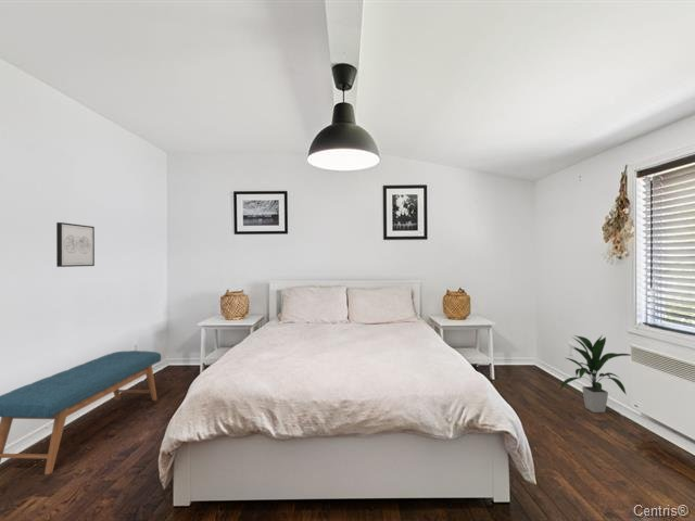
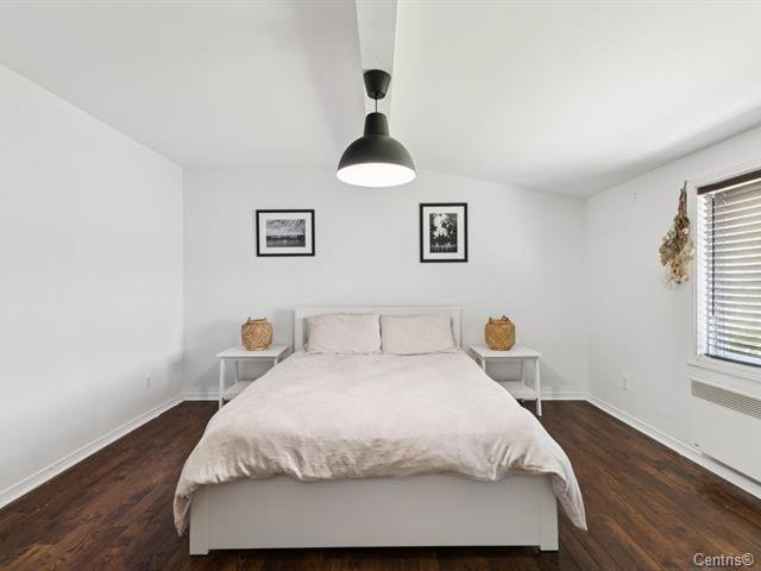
- bench (90, 398)
- indoor plant (591, 370)
- wall art (76, 245)
